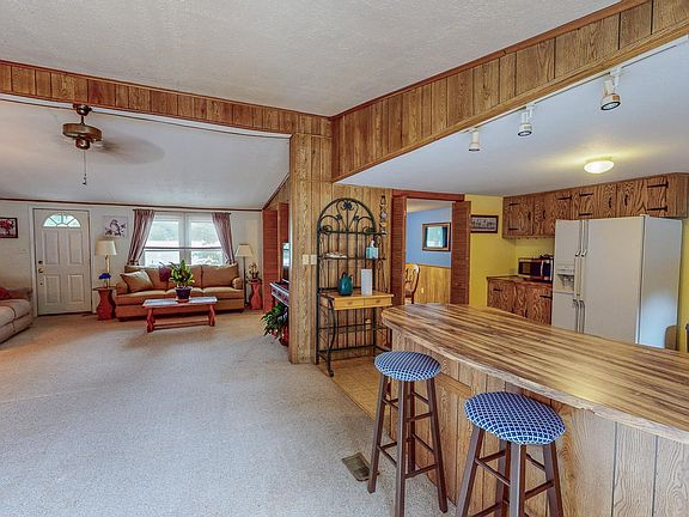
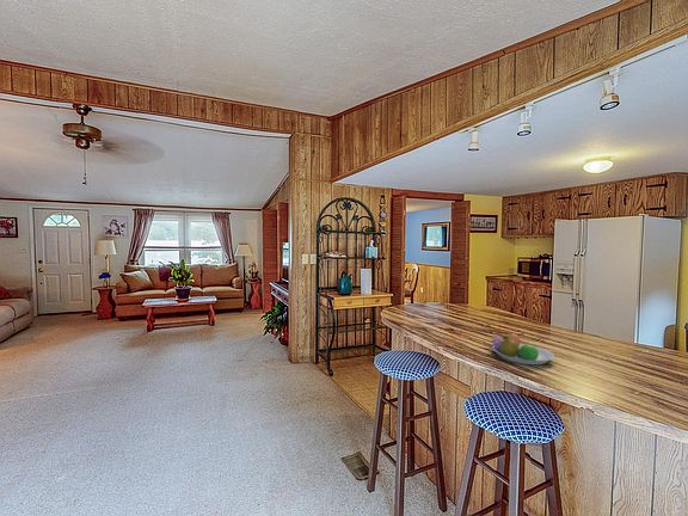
+ fruit bowl (521, 346)
